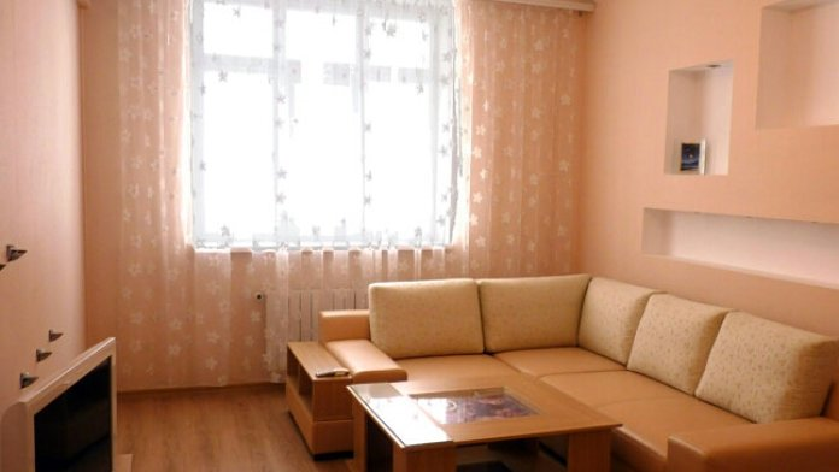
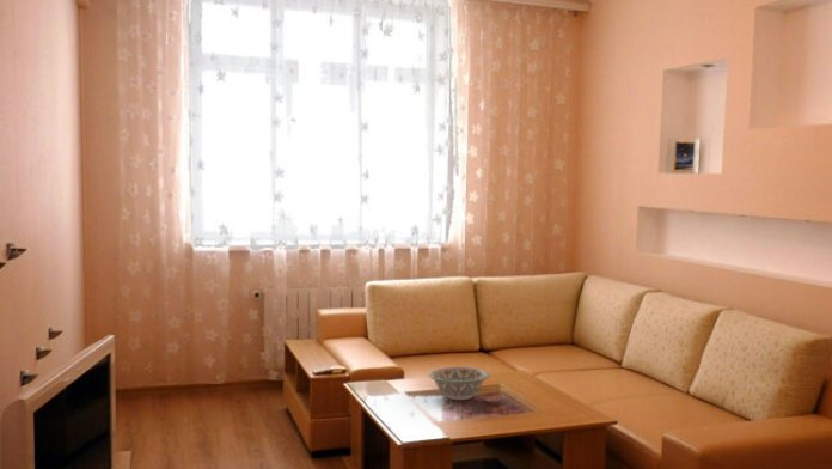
+ decorative bowl (458, 384)
